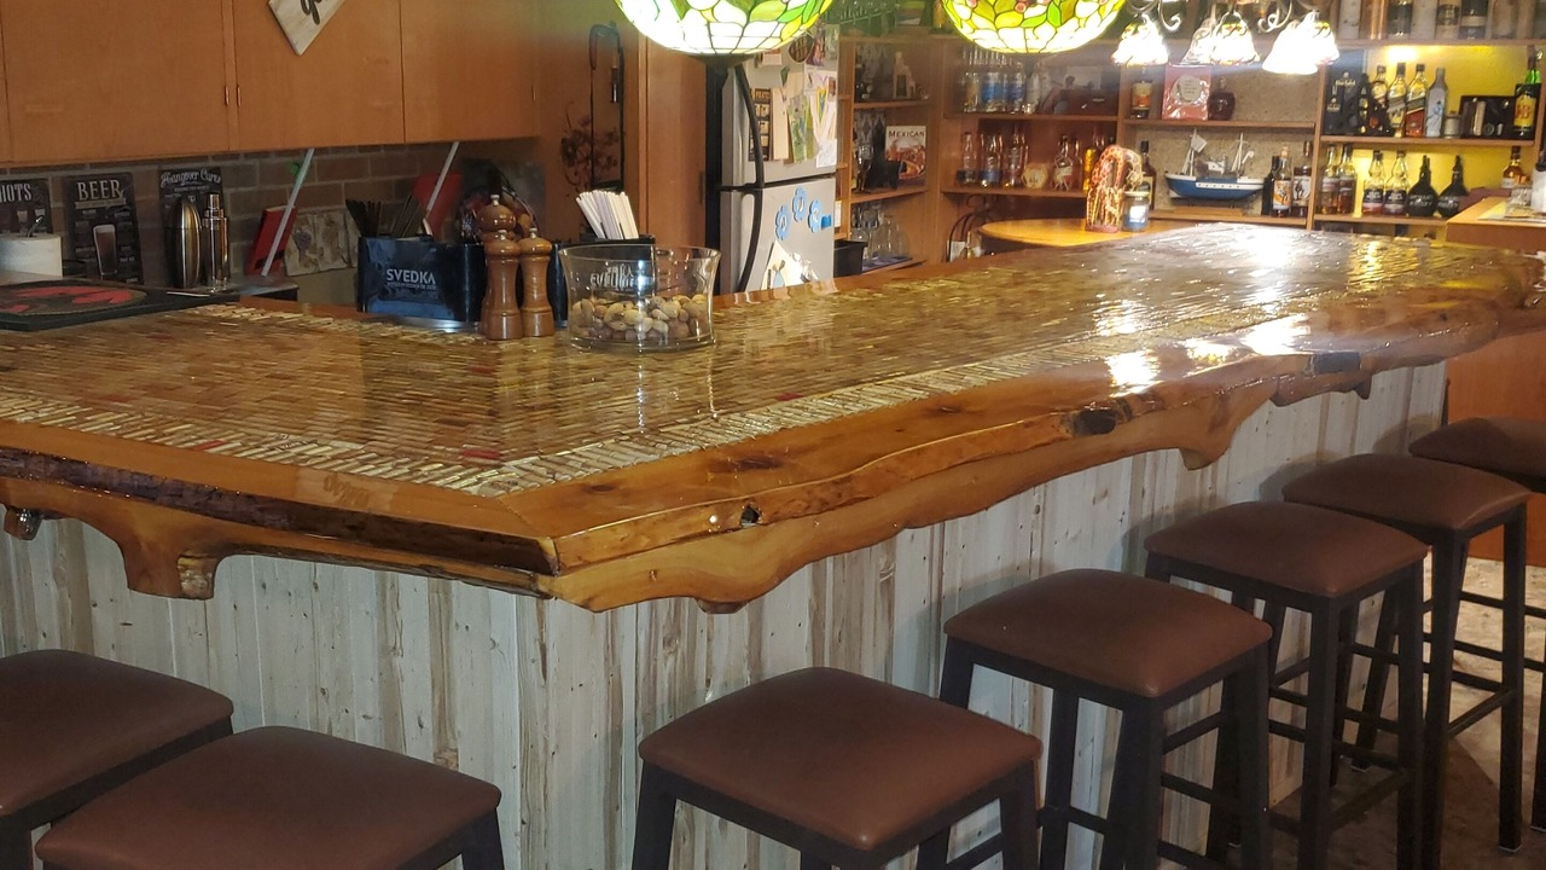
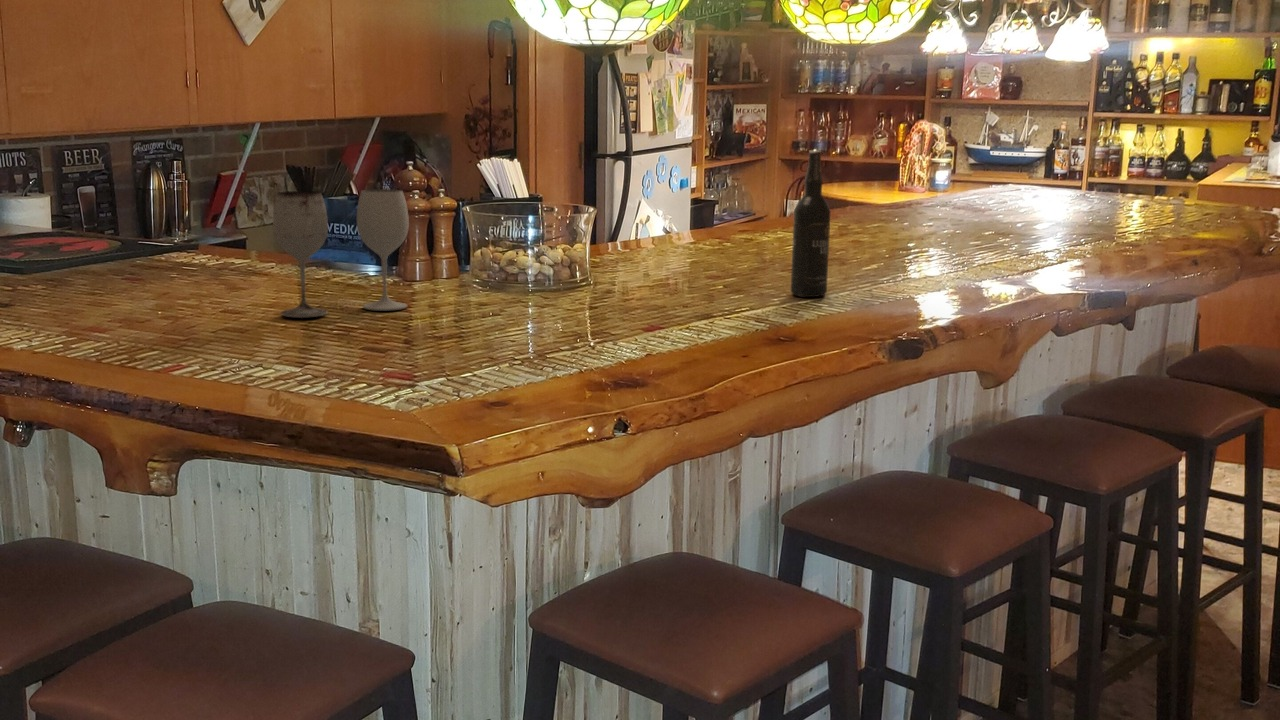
+ wineglass (324, 241)
+ wine bottle (811, 223)
